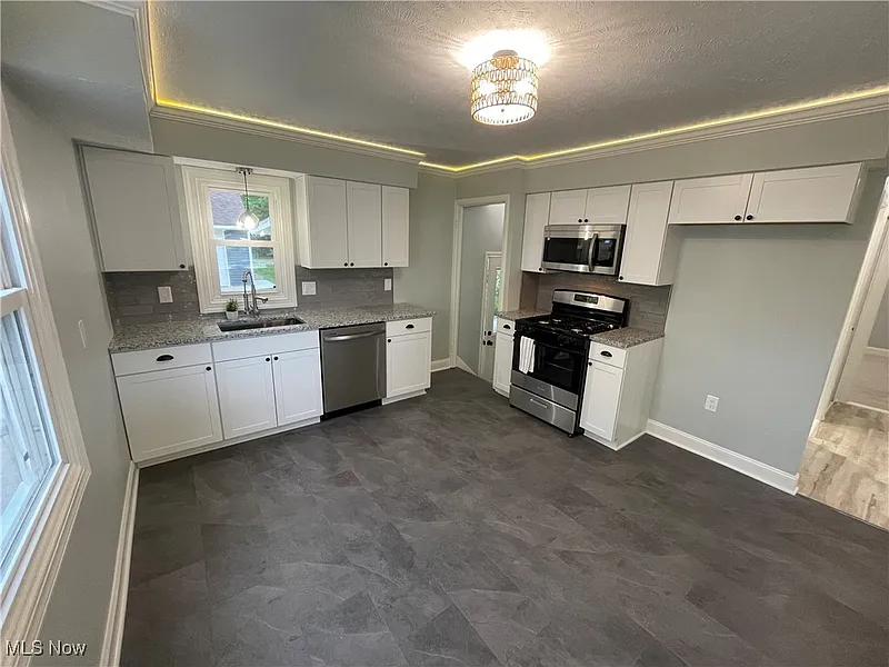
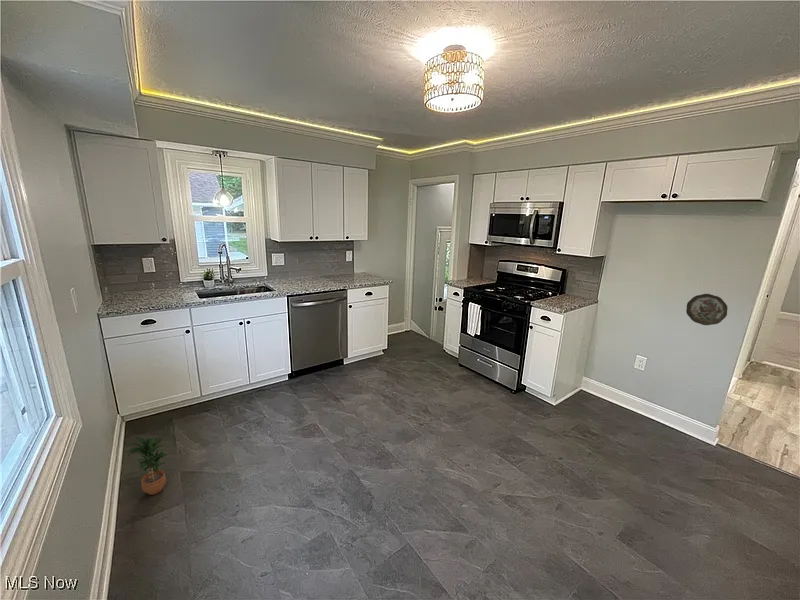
+ decorative plate (706, 309)
+ potted plant (148, 461)
